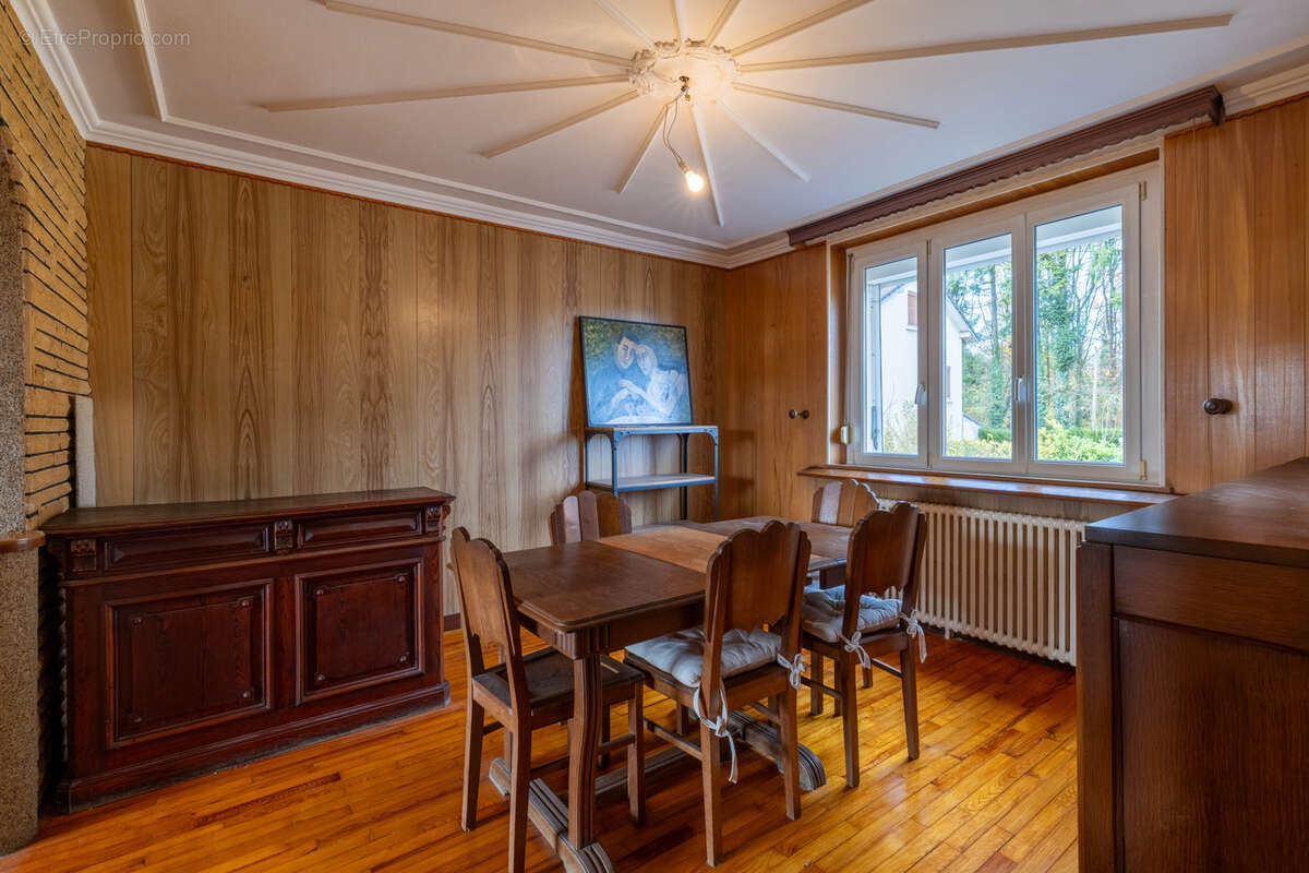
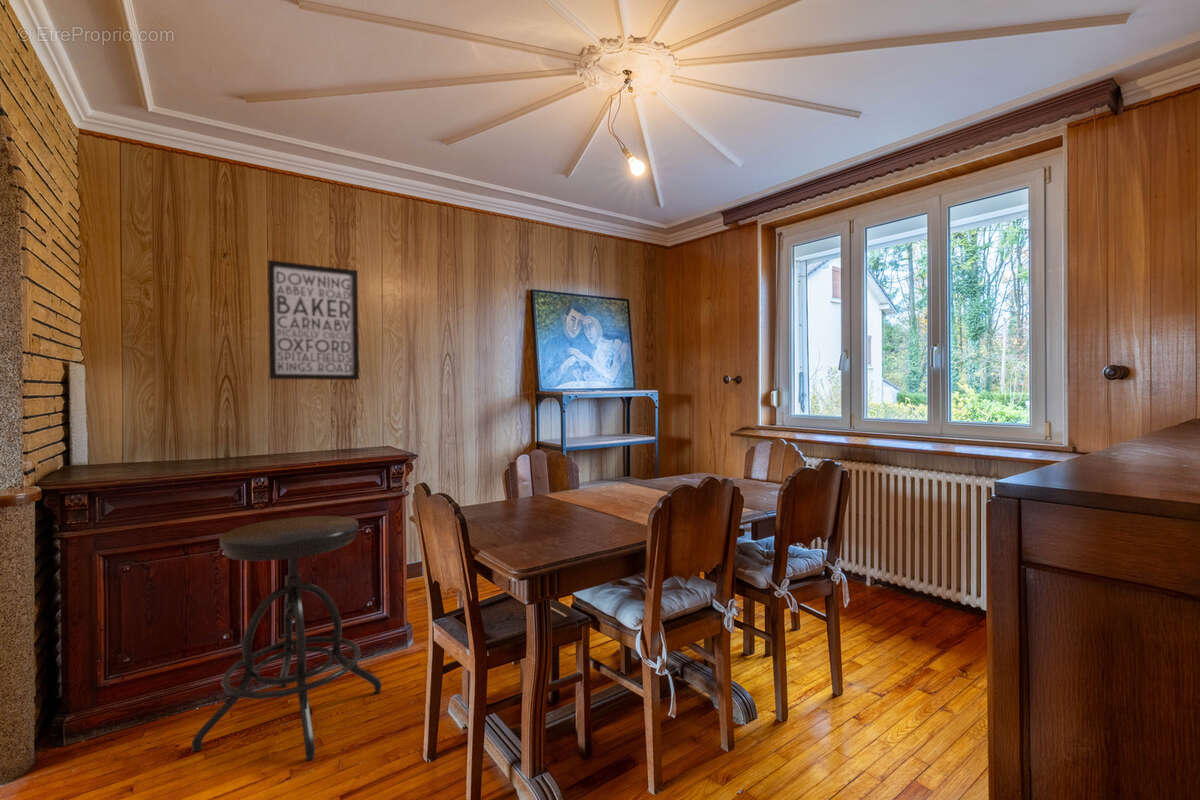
+ wall art (315, 322)
+ stool (295, 623)
